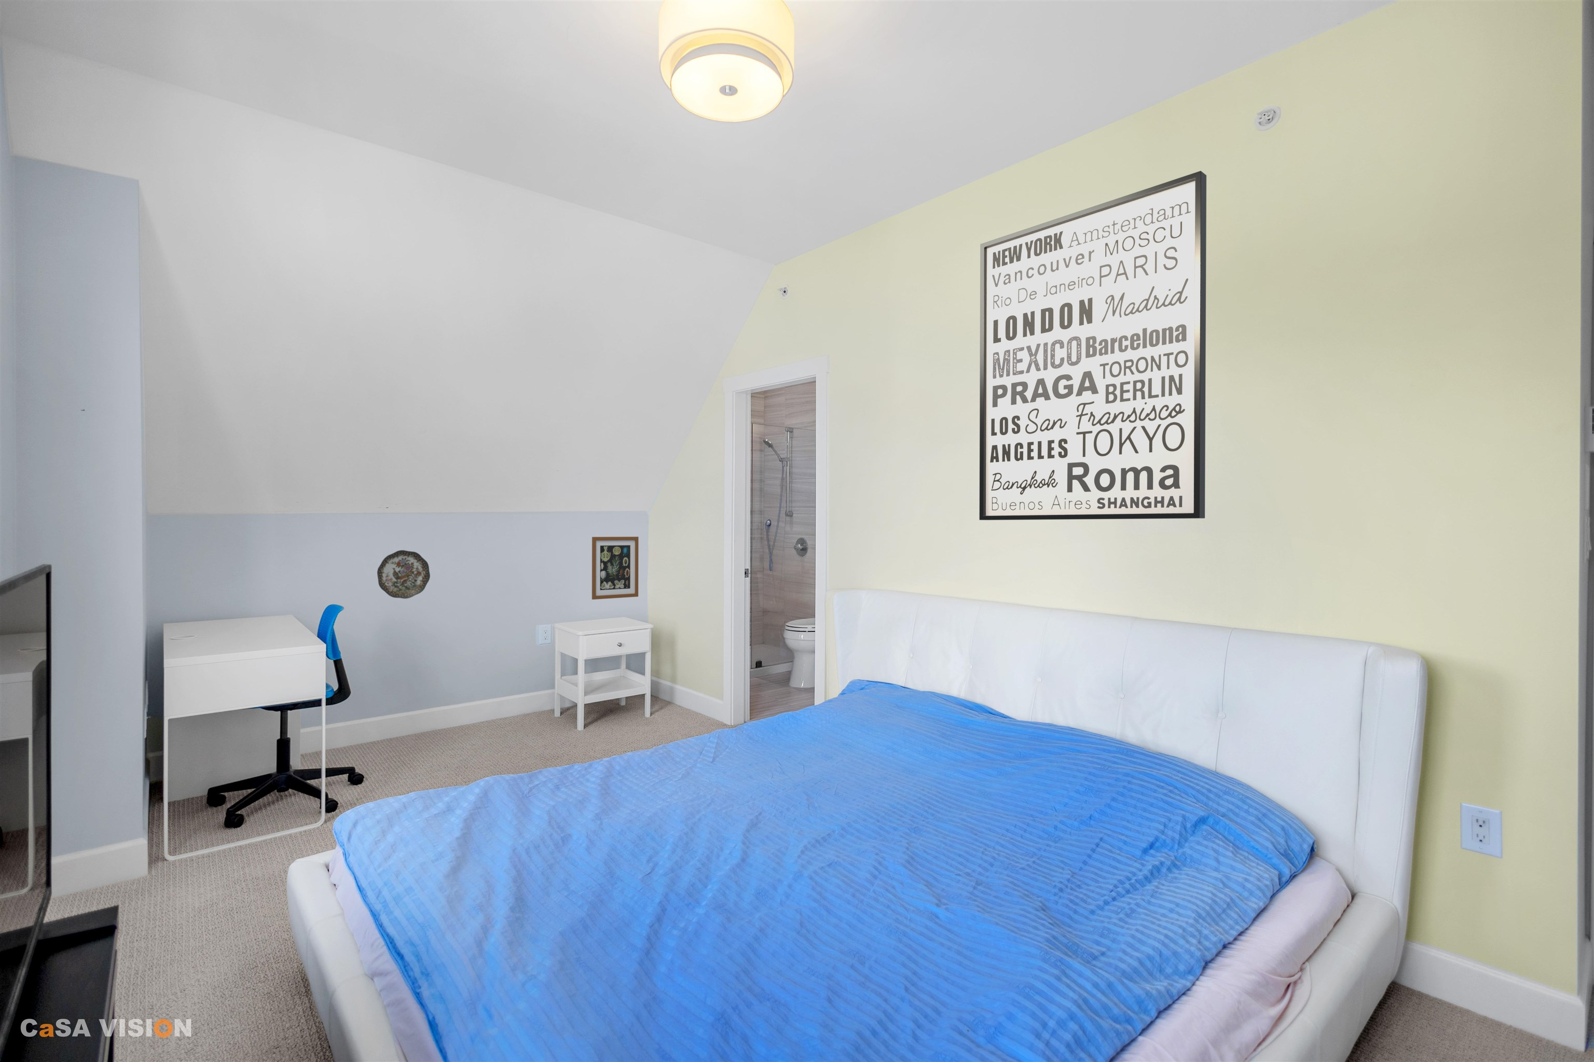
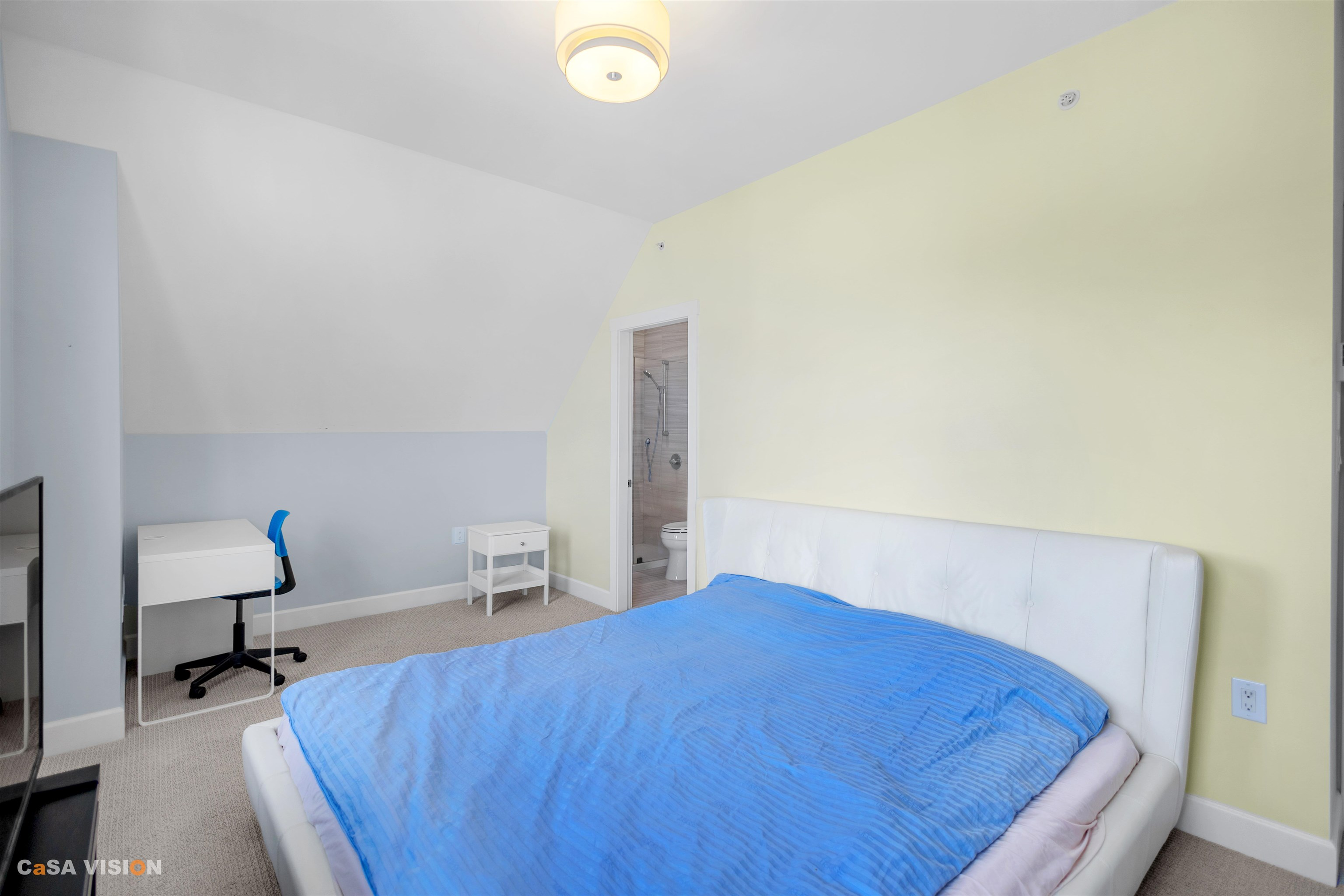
- wall art (616, 568)
- wall art (1080, 366)
- decorative plate (403, 574)
